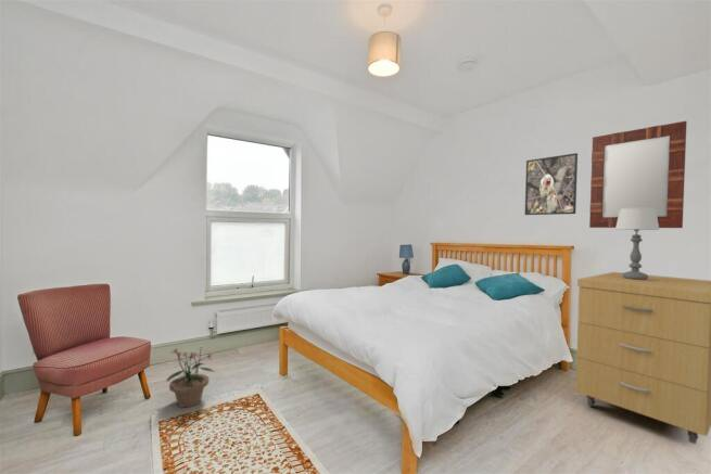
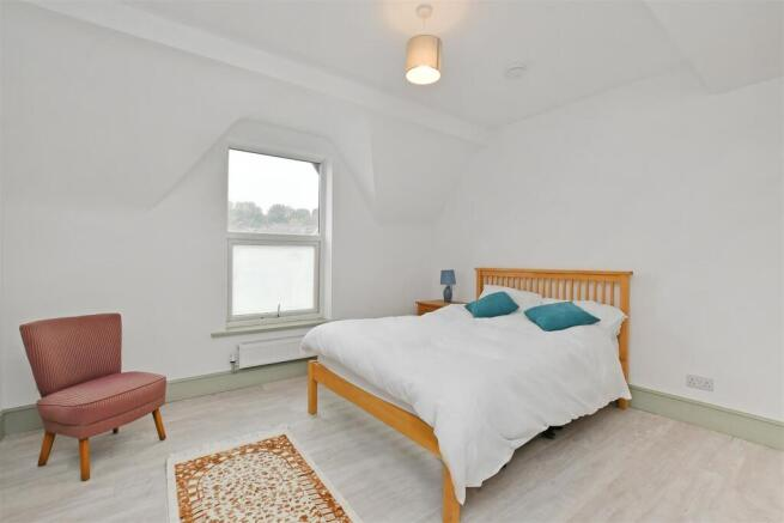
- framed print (549, 185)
- storage cabinet (649, 345)
- potted plant (188, 374)
- home mirror (633, 179)
- table lamp (636, 243)
